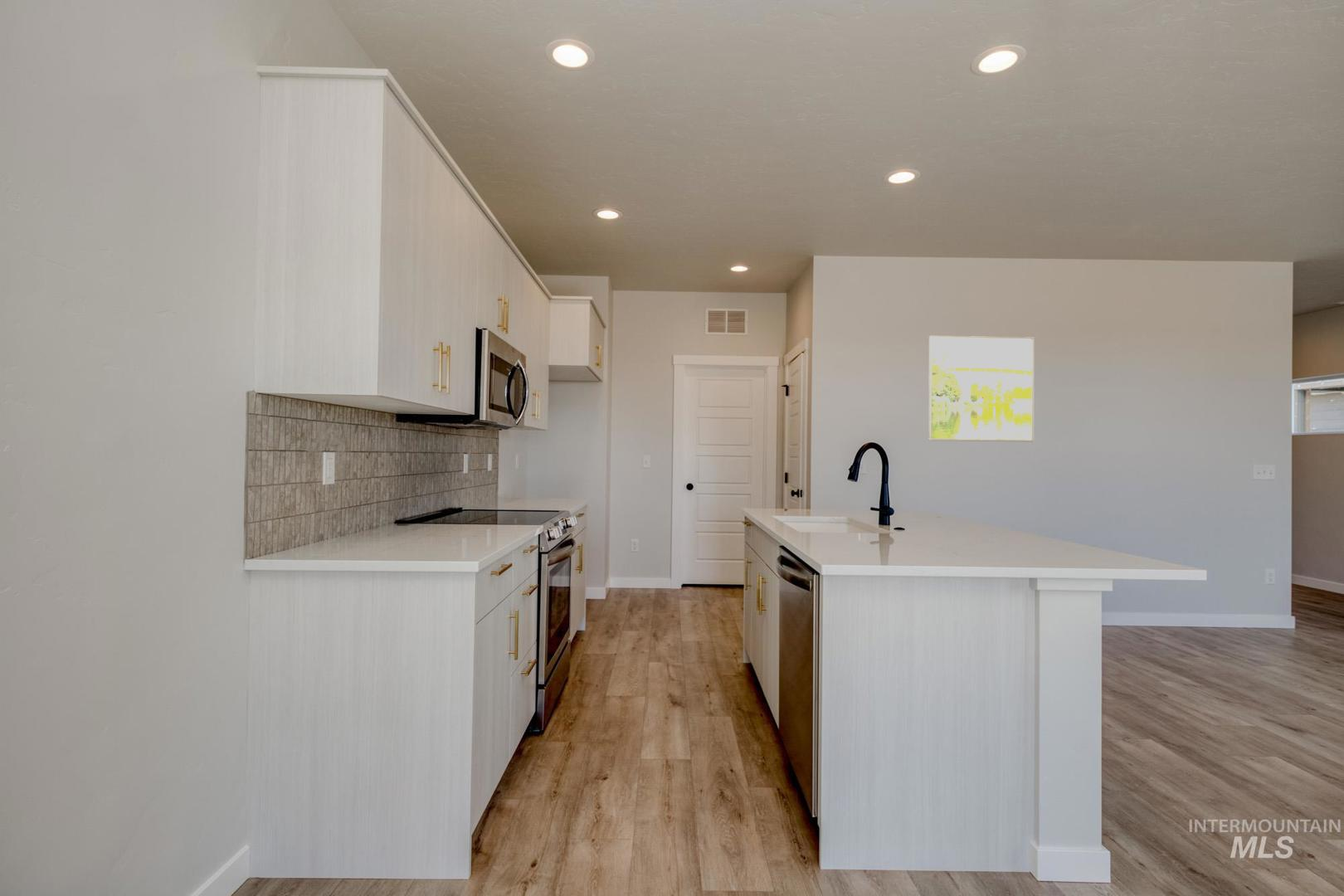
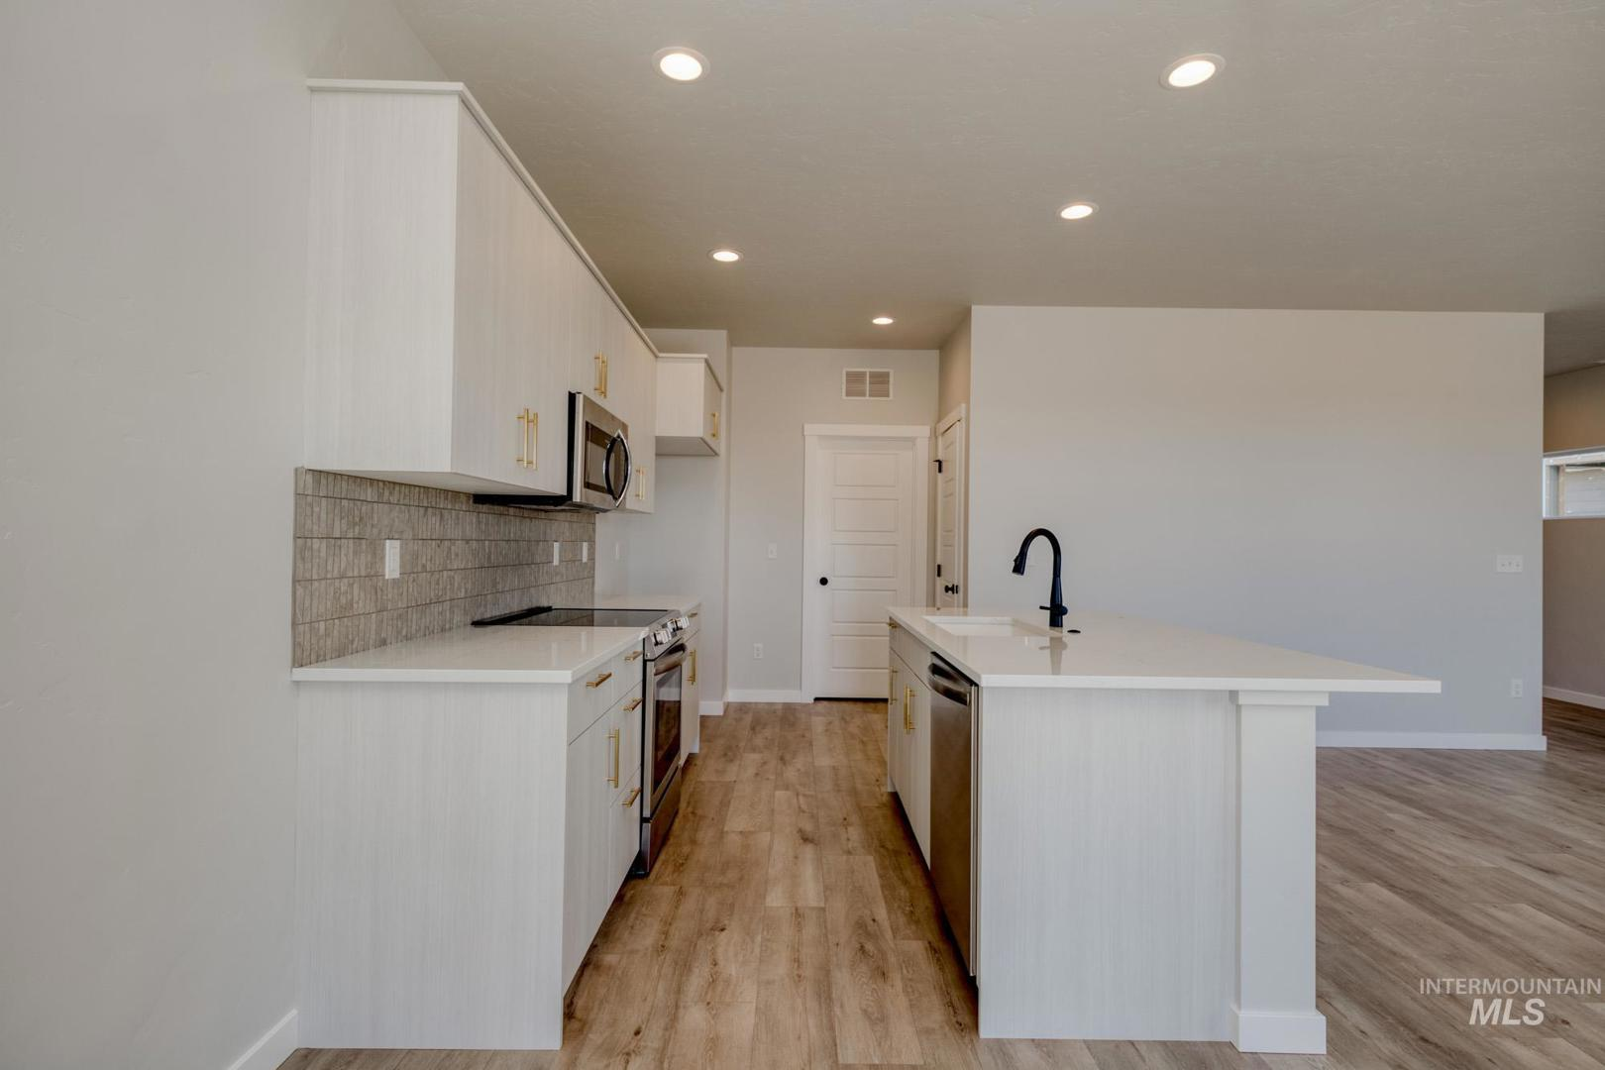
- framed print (981, 388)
